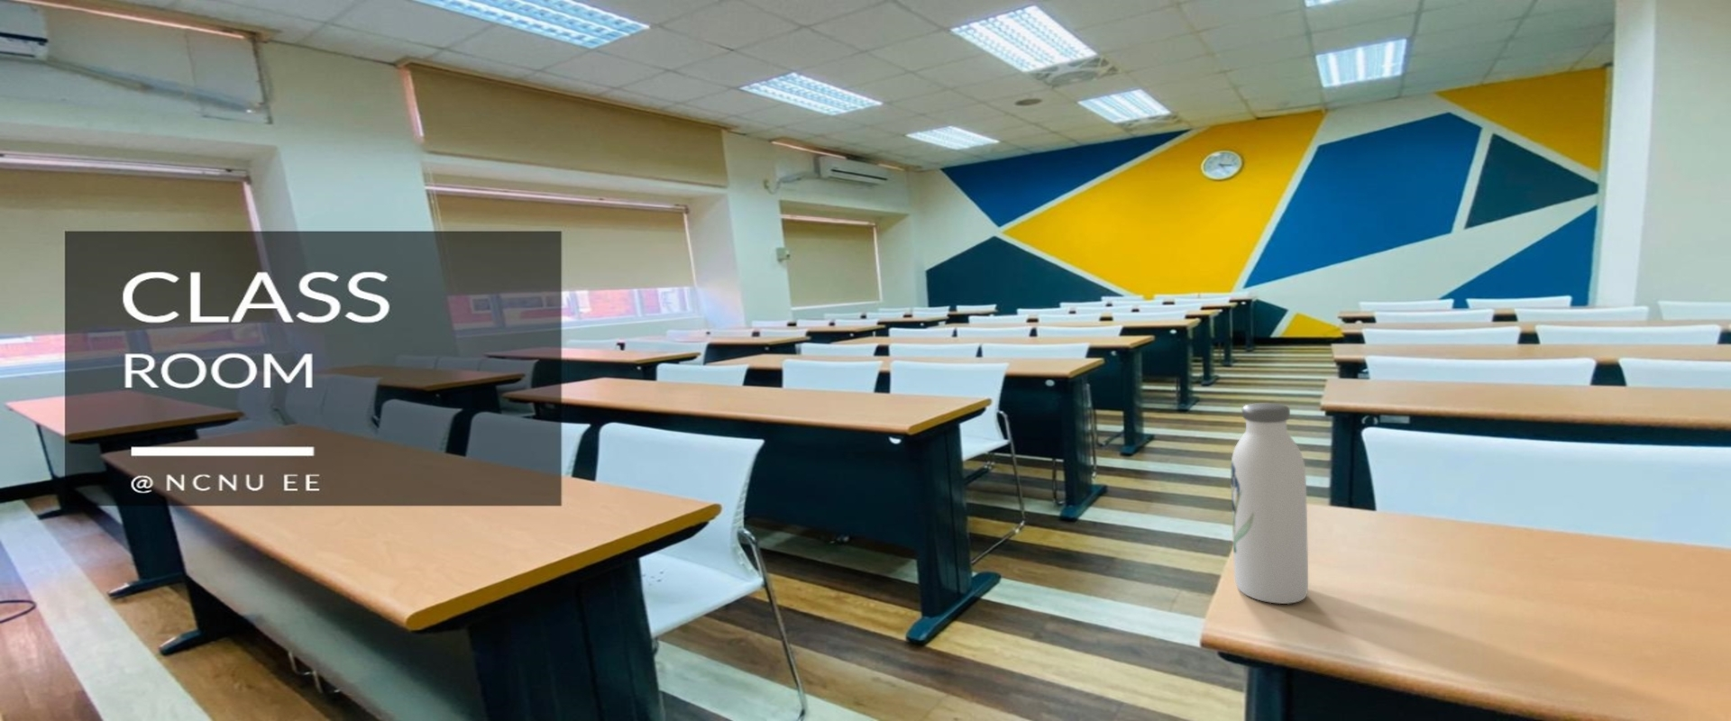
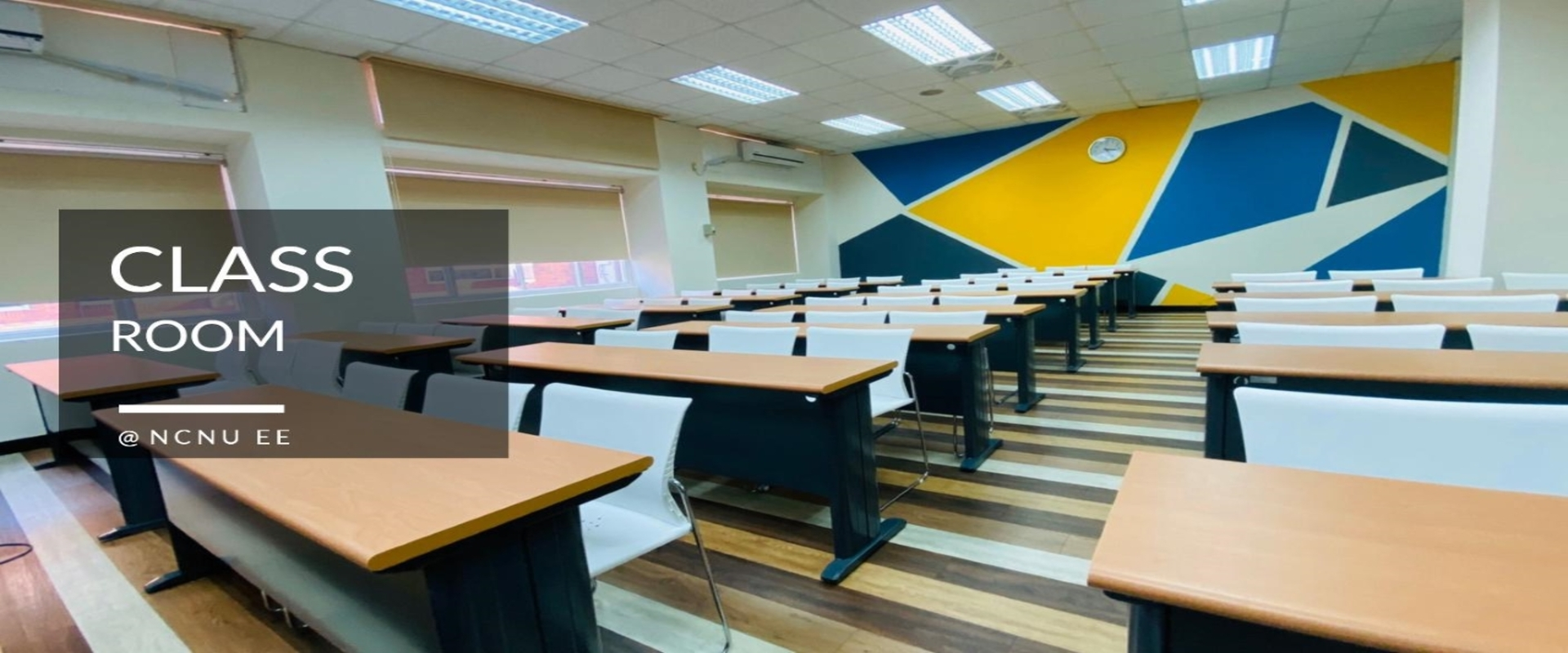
- water bottle (1267, 498)
